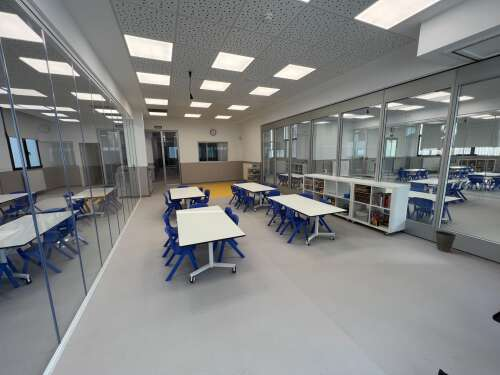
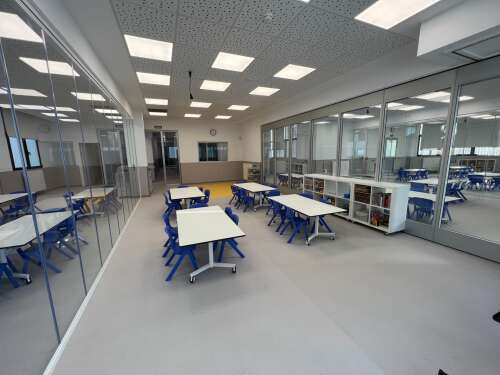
- waste basket (444, 241)
